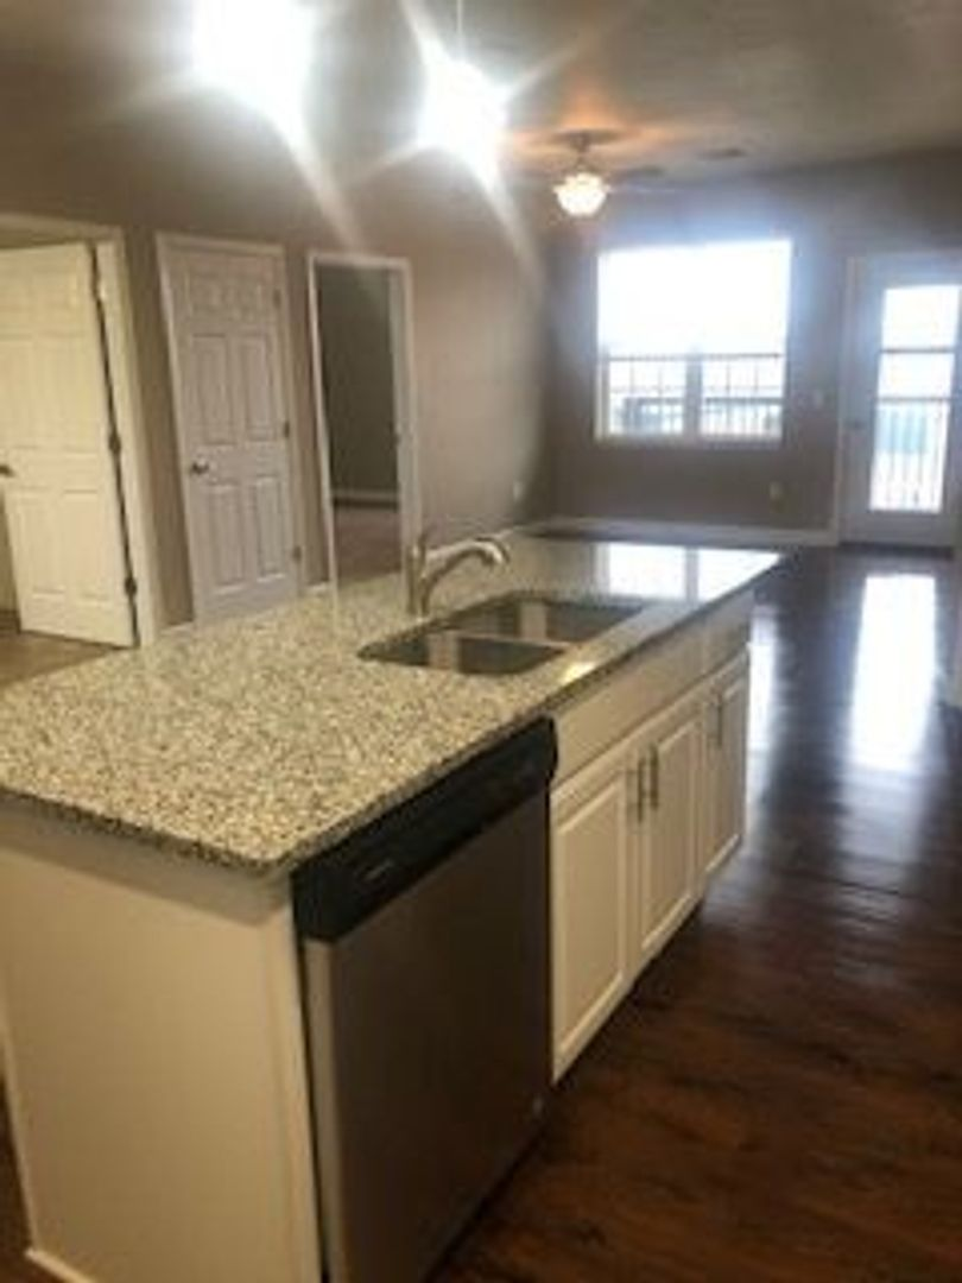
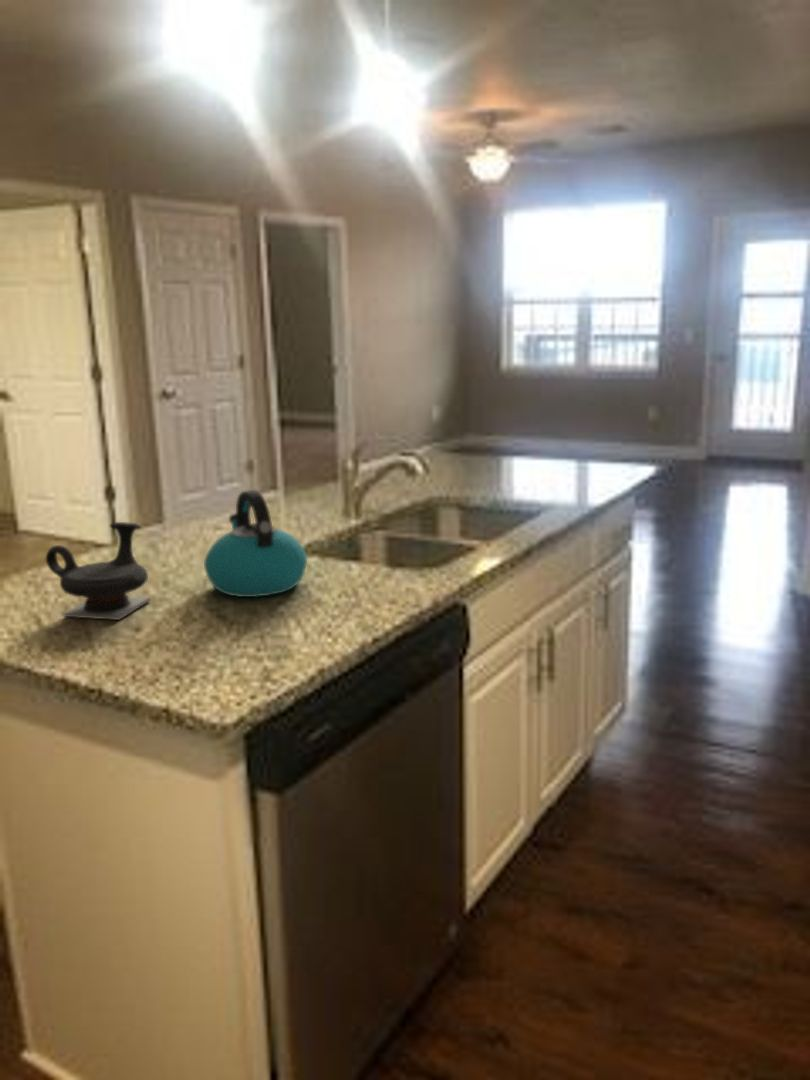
+ teapot (99, 567)
+ kettle (252, 537)
